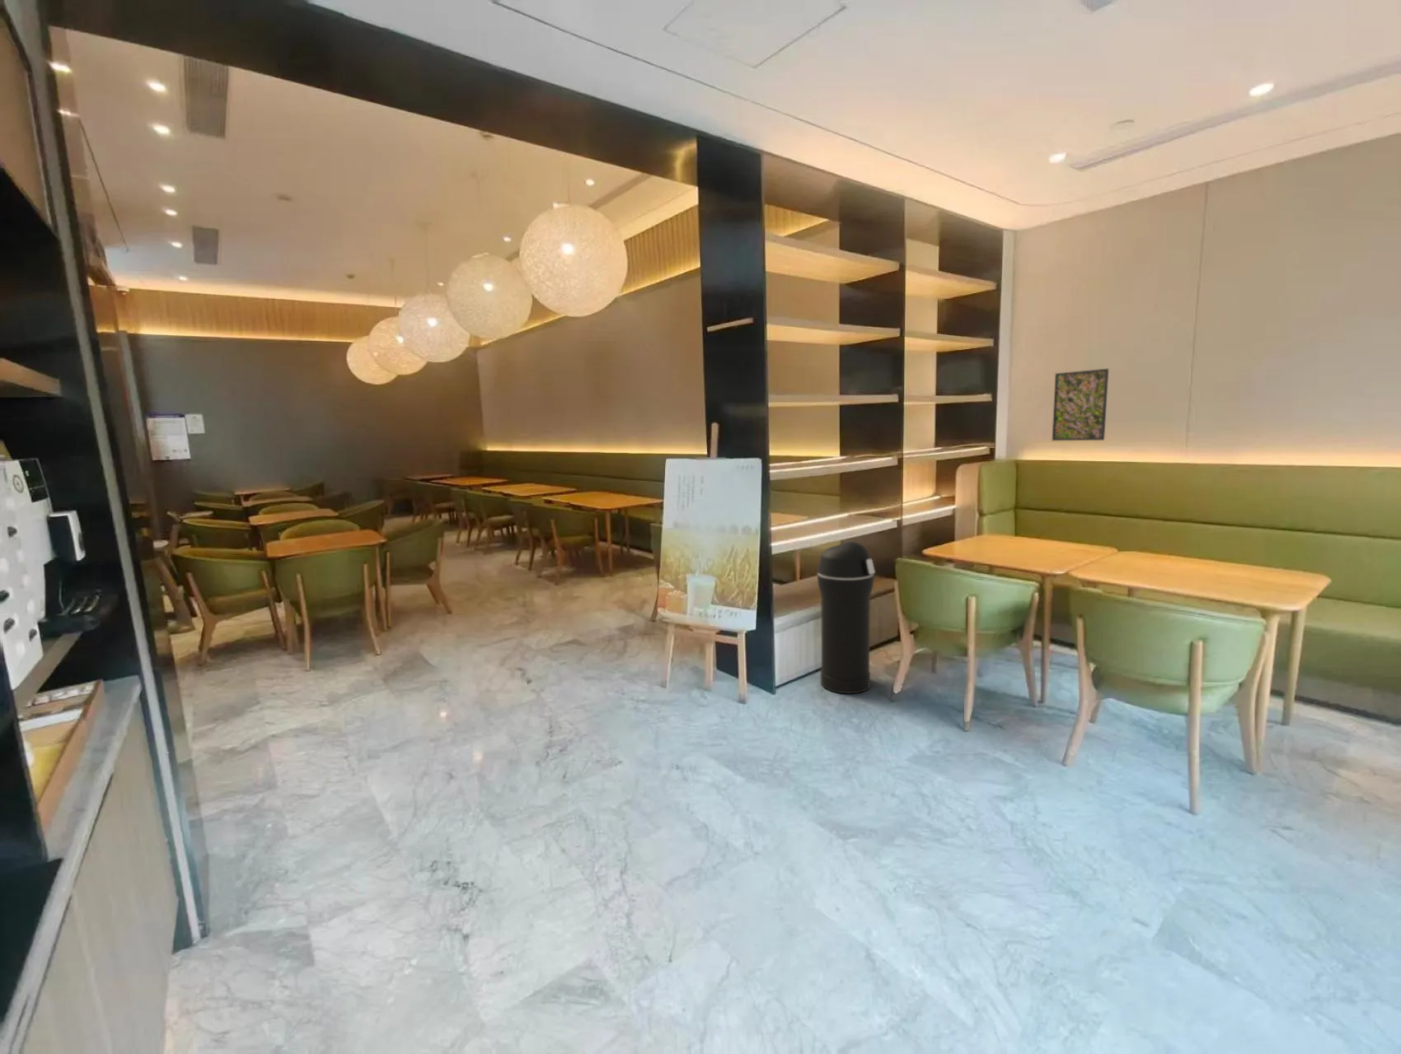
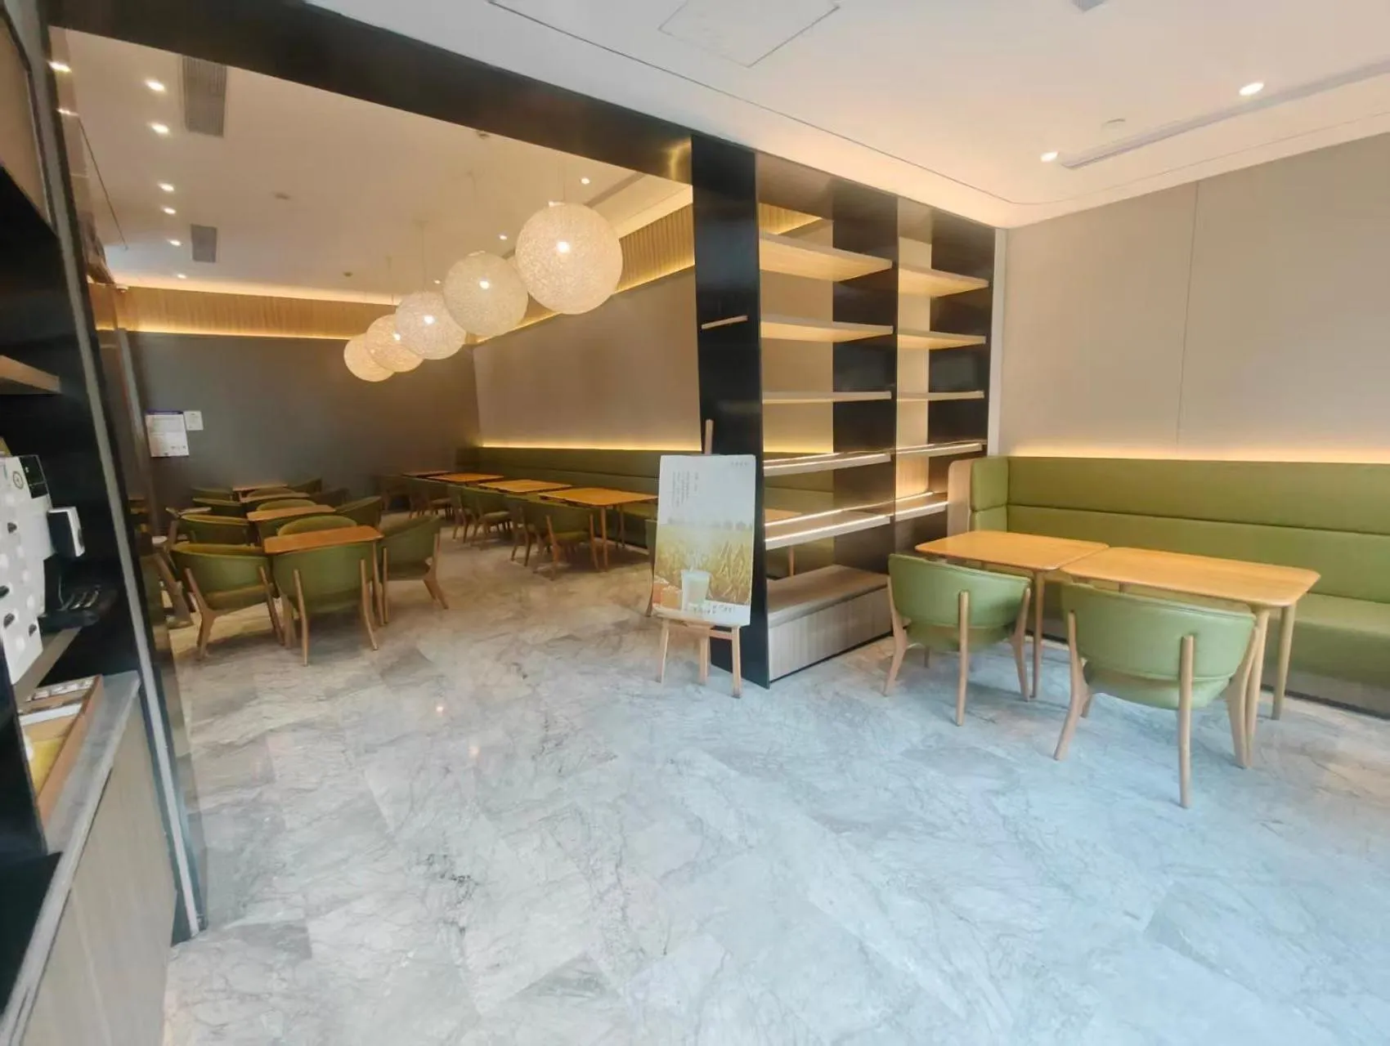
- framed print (1079, 406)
- trash can (846, 613)
